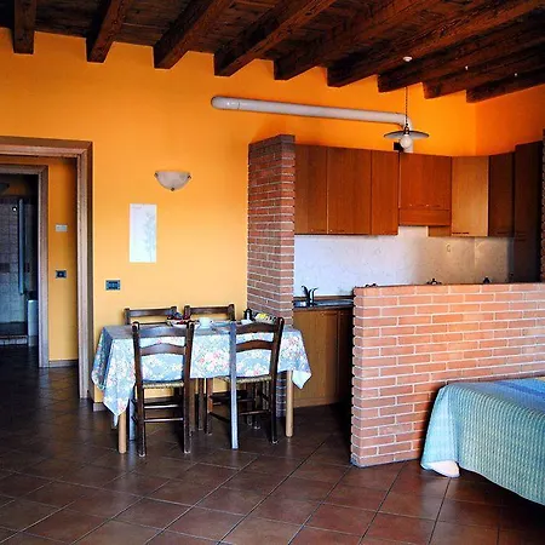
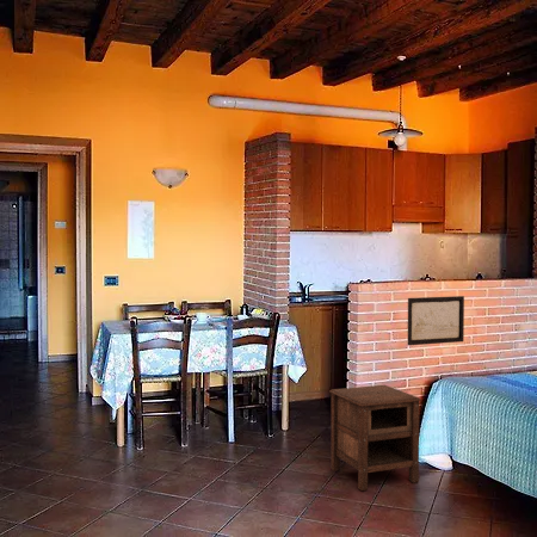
+ wall art (436, 320)
+ nightstand (374, 434)
